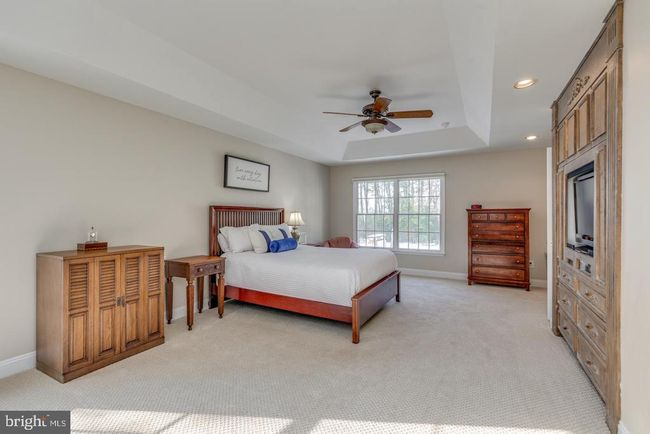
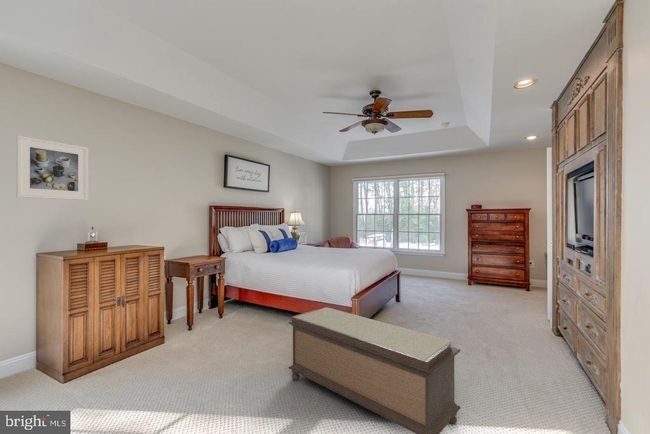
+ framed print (55, 170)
+ bench (364, 362)
